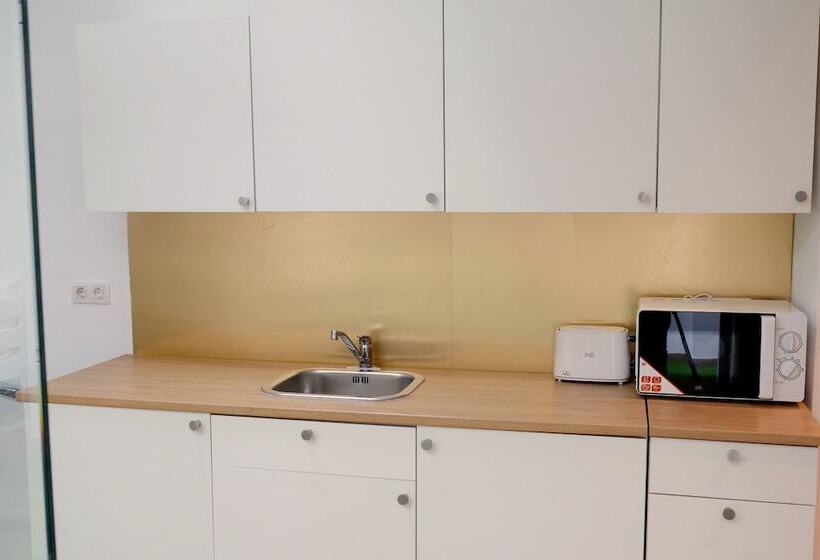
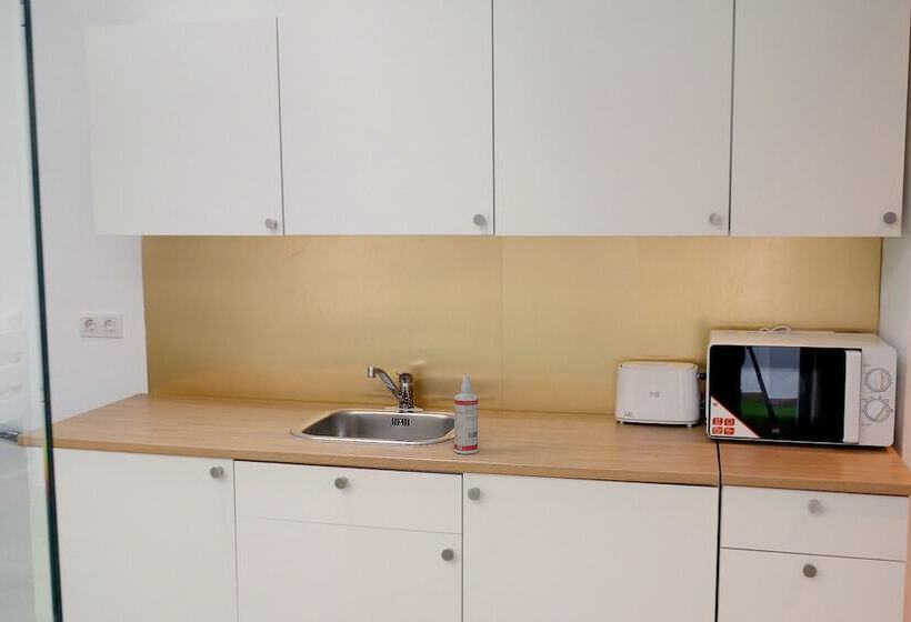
+ spray bottle (465, 413)
